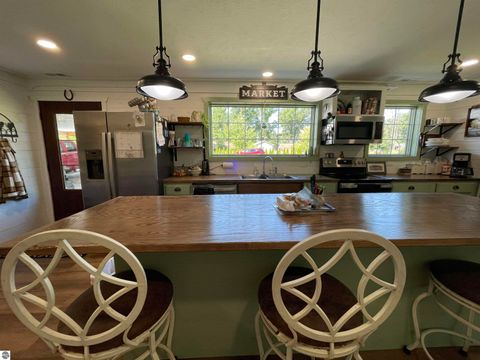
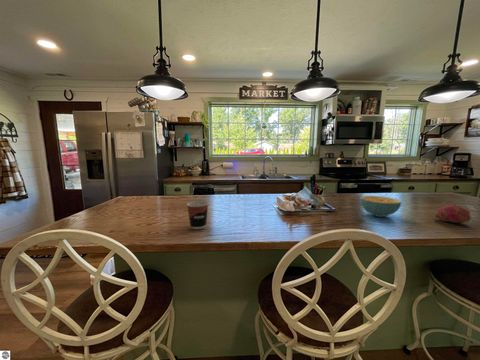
+ cereal bowl (379, 207)
+ fruit (452, 213)
+ cup (198, 215)
